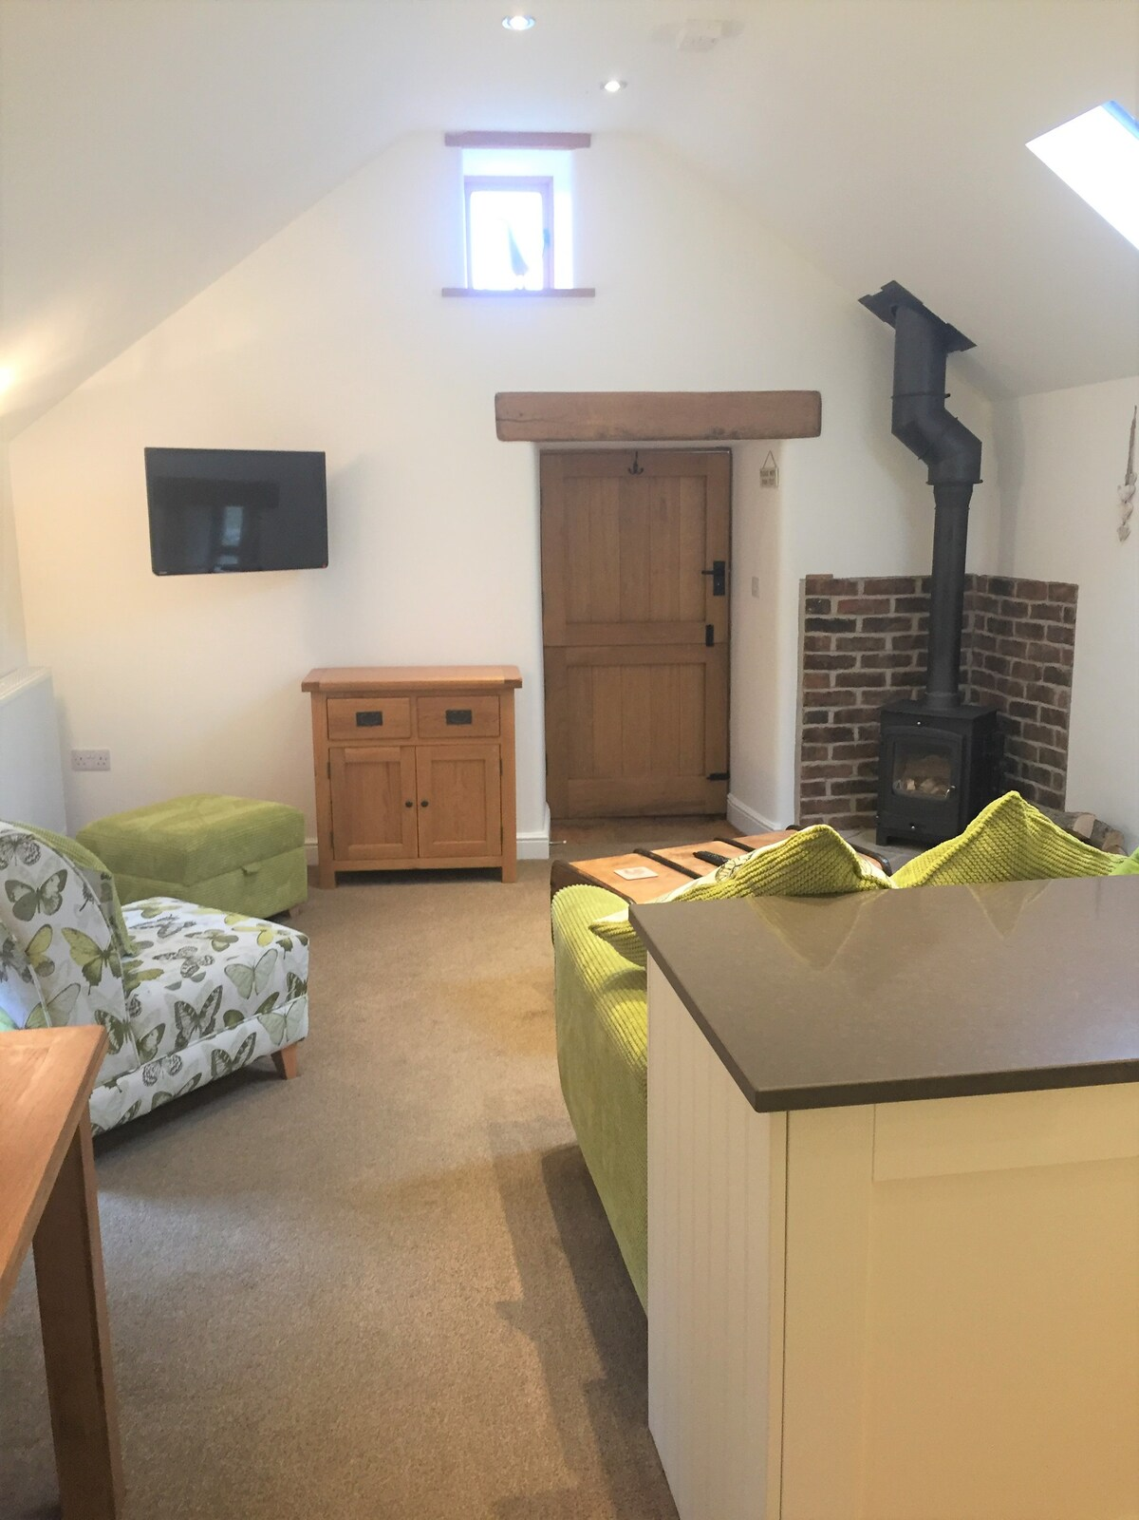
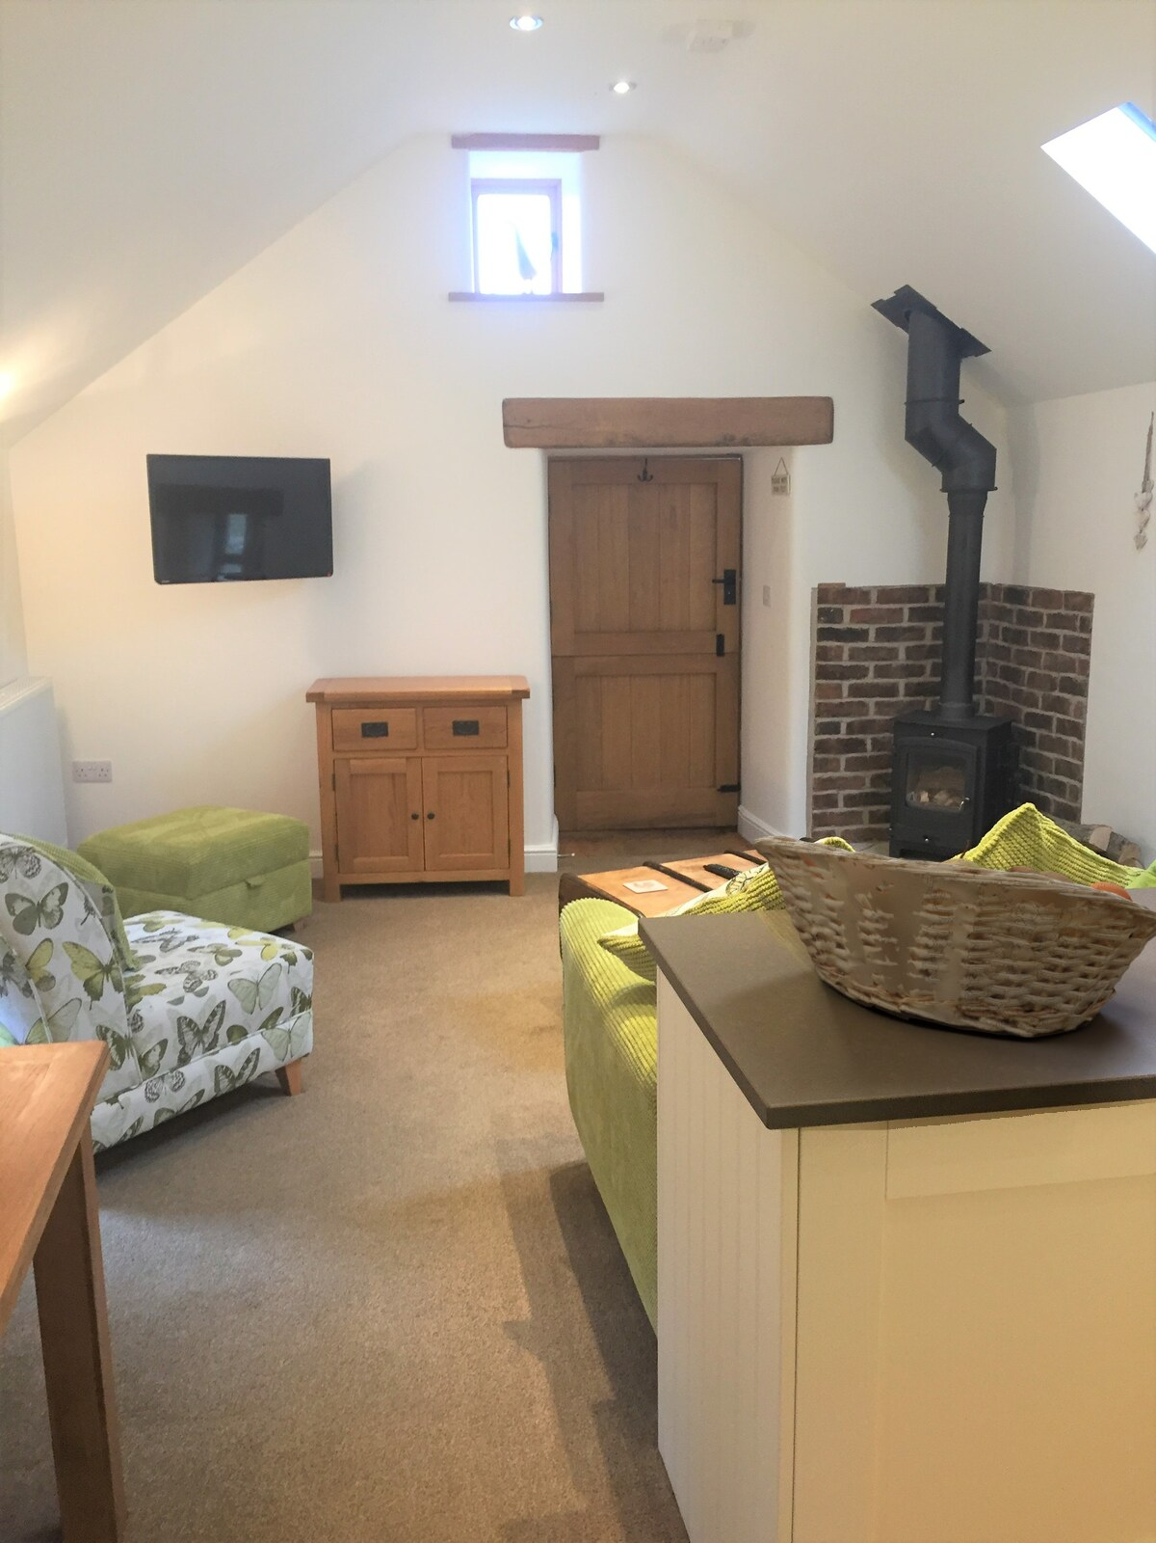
+ fruit basket (946, 911)
